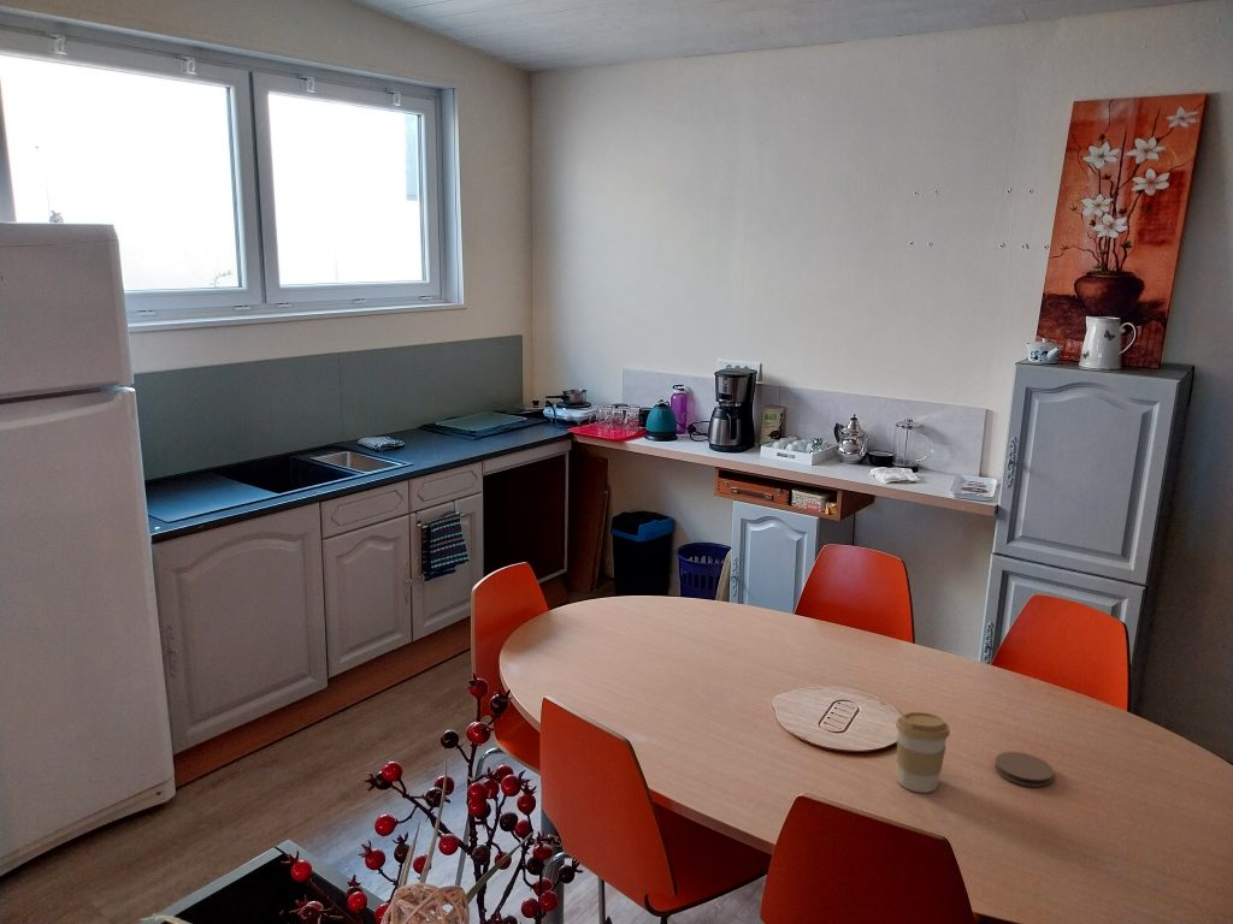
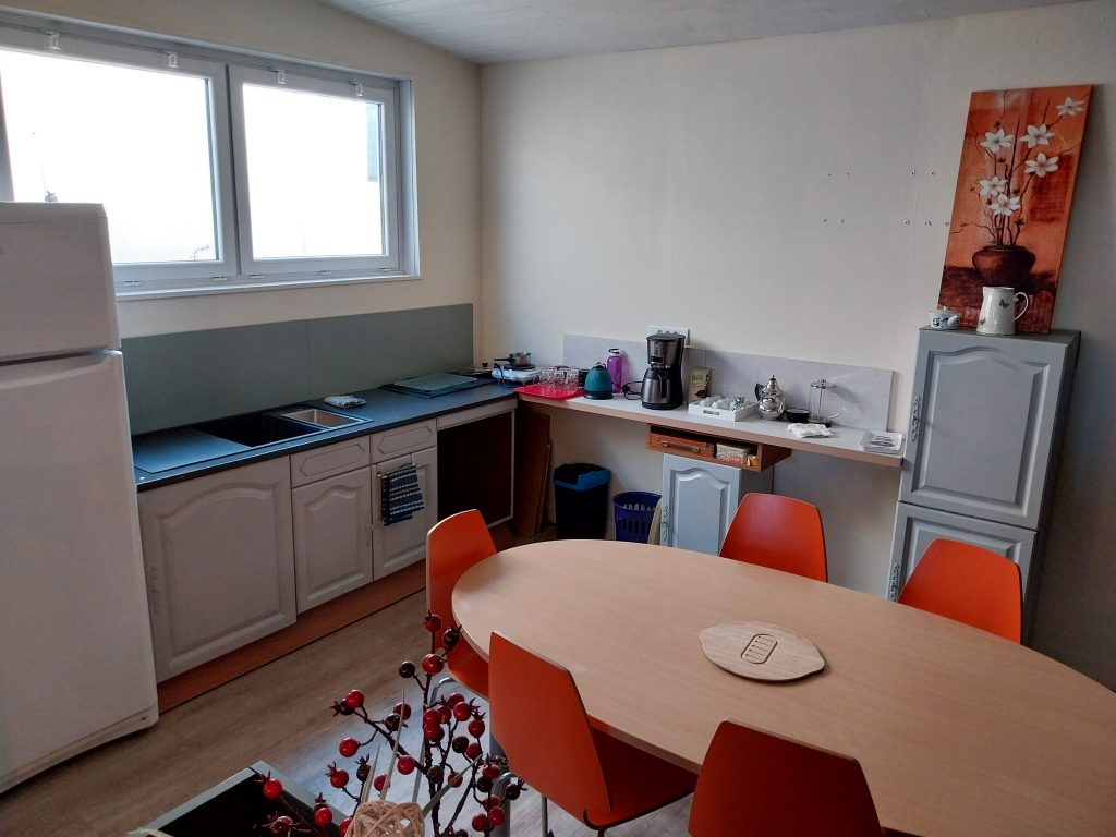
- coffee cup (920, 750)
- coaster (1023, 768)
